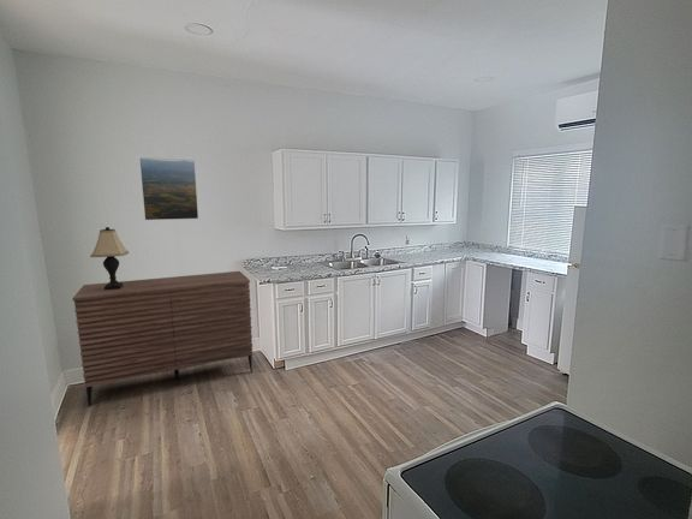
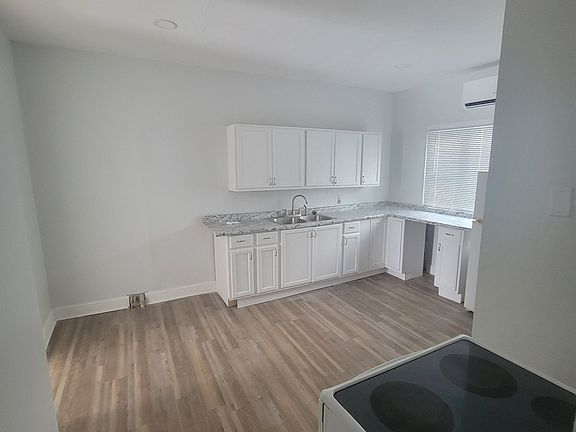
- sideboard (173, 332)
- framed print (169, 189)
- lamp (111, 257)
